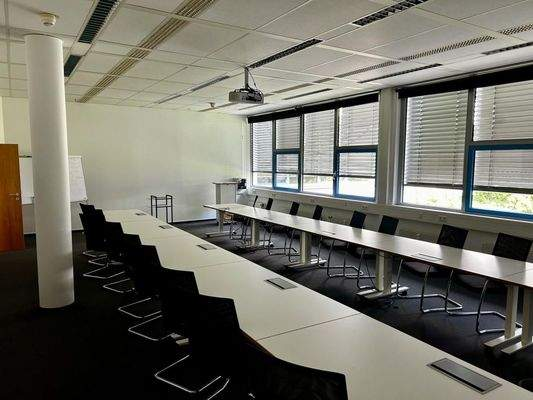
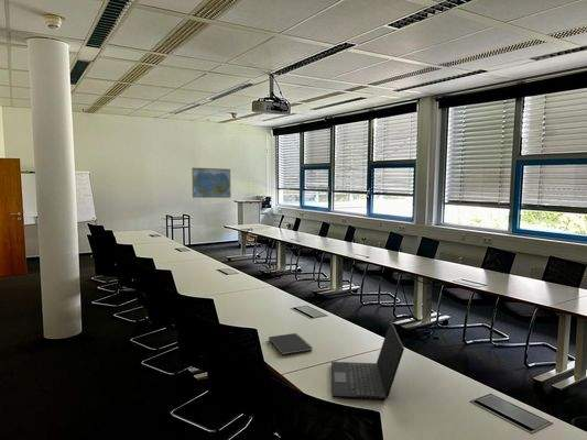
+ notebook (290, 343)
+ world map (211, 183)
+ laptop (363, 363)
